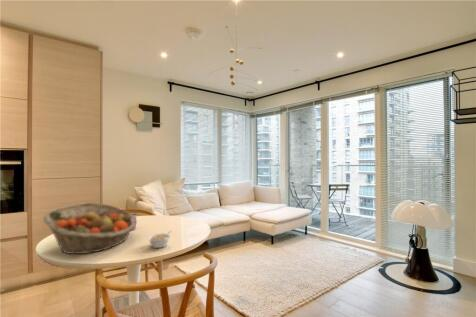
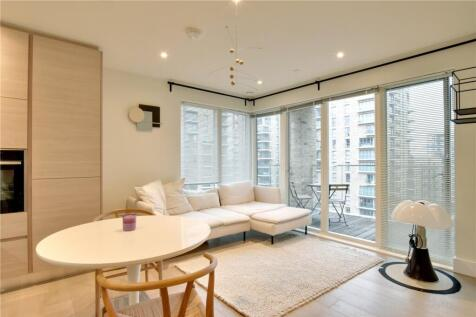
- legume (159, 239)
- fruit basket (94, 224)
